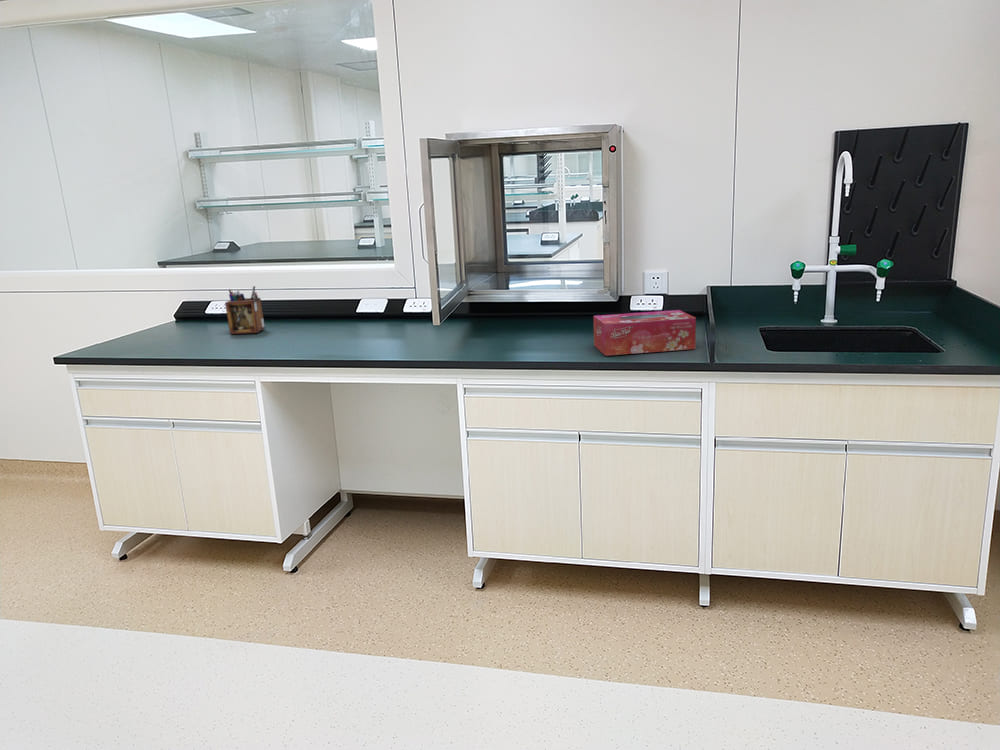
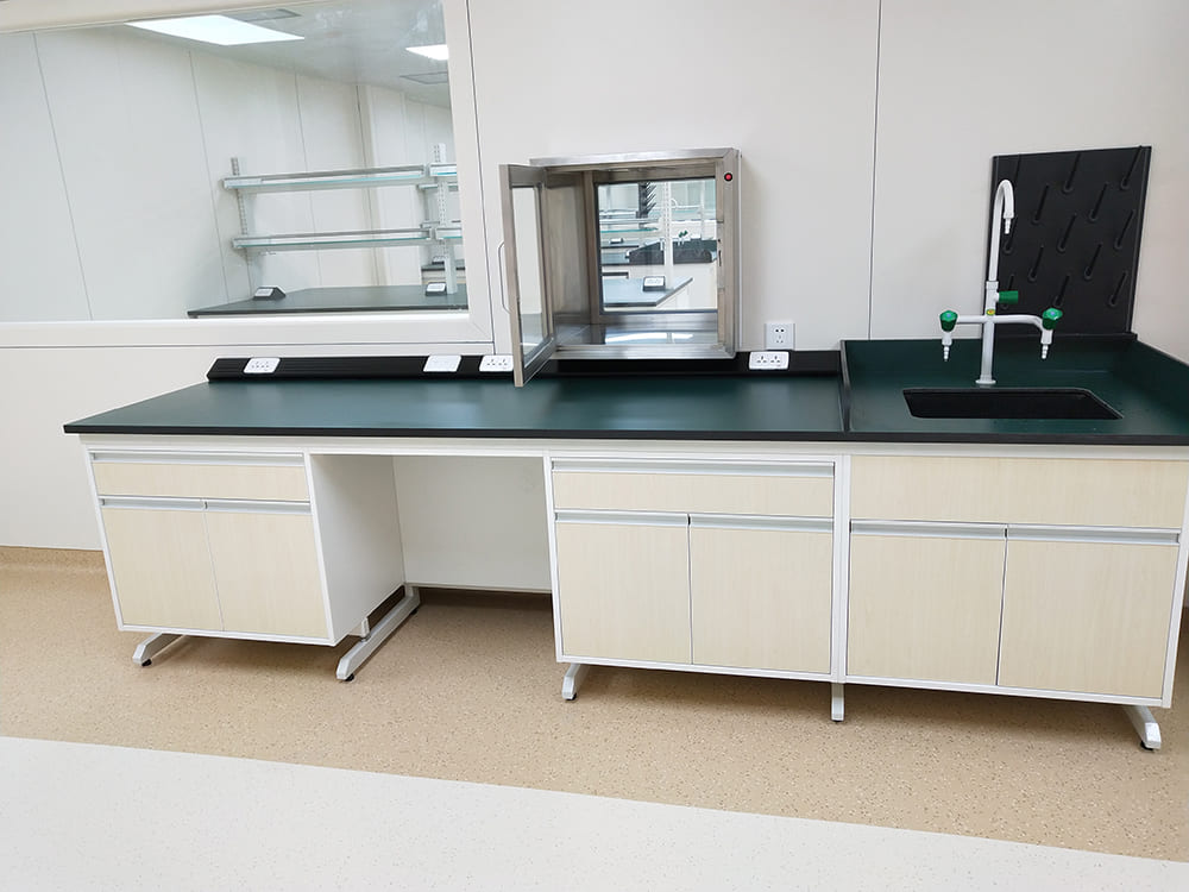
- desk organizer (244, 309)
- tissue box (643, 332)
